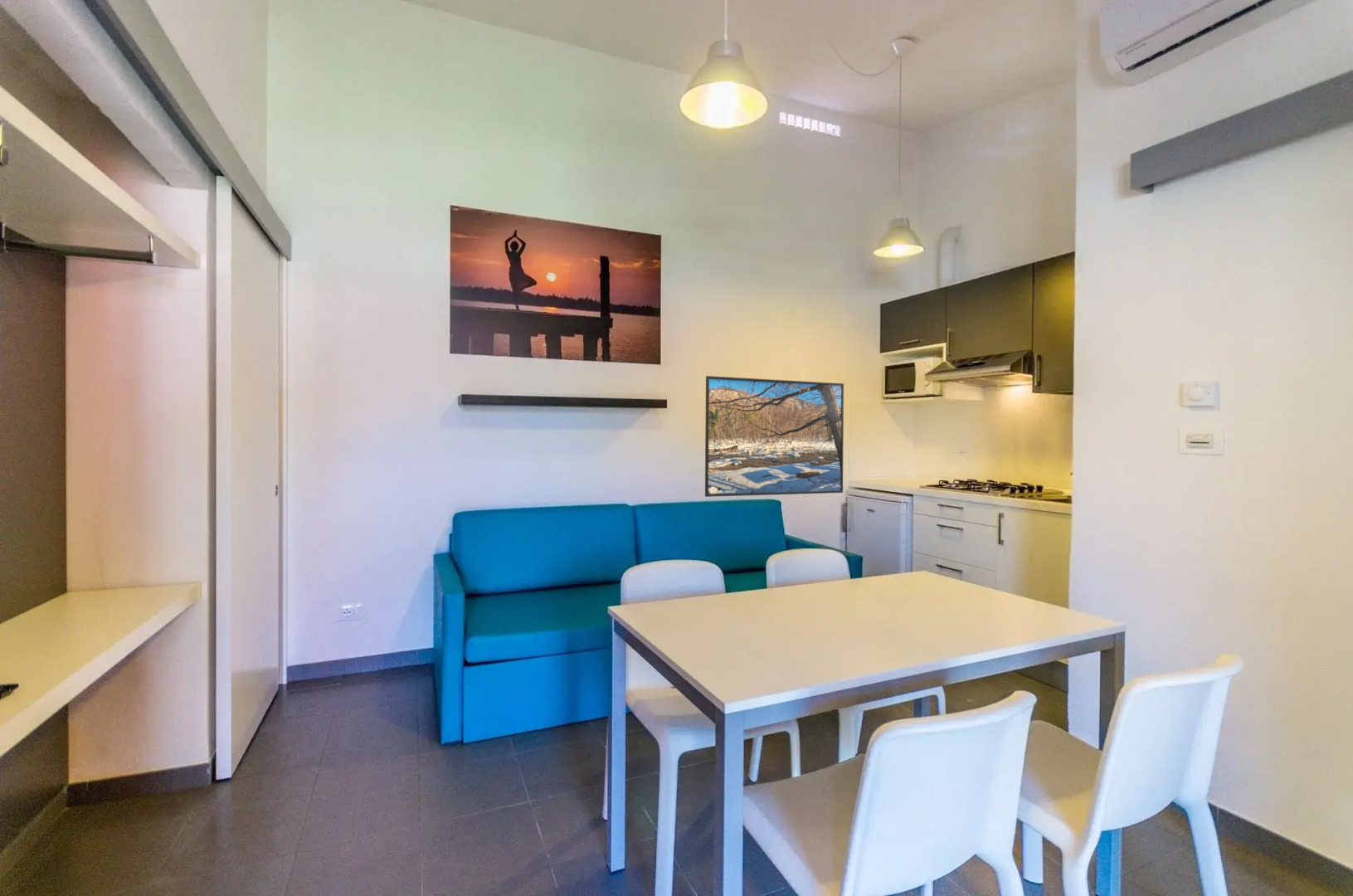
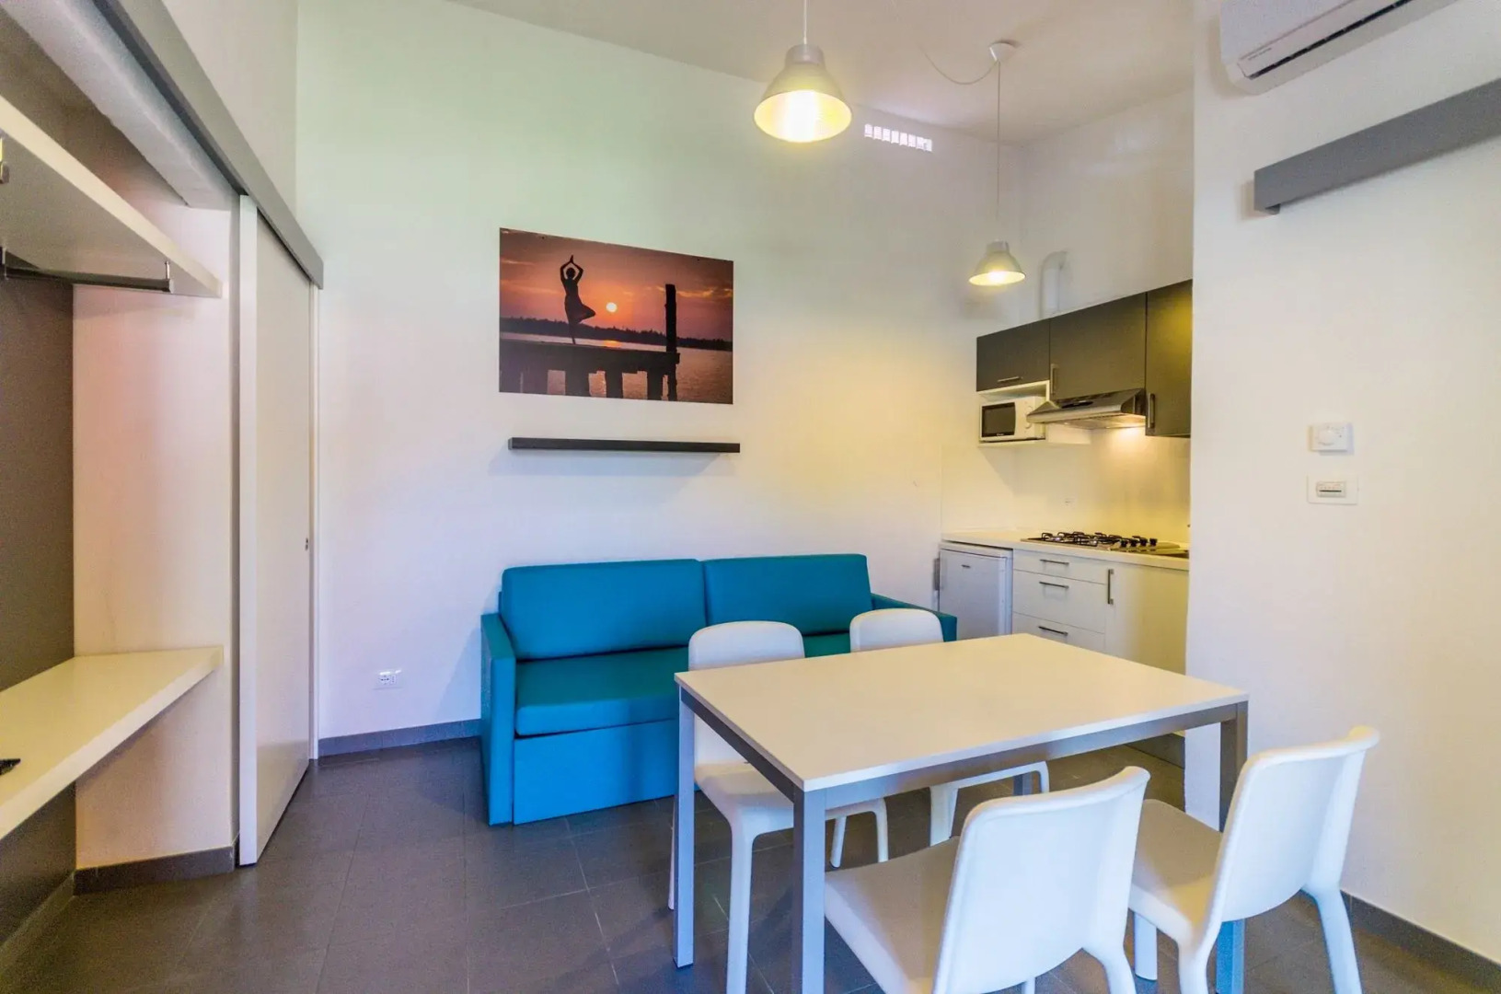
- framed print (777, 437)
